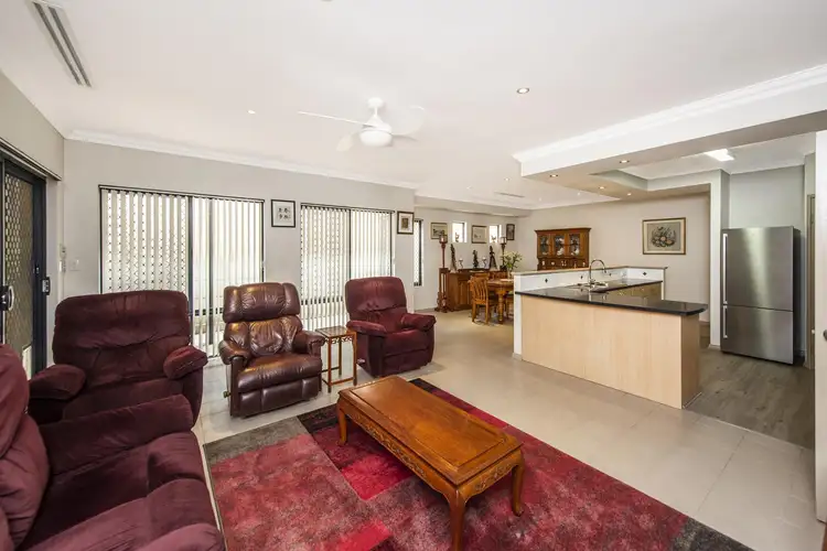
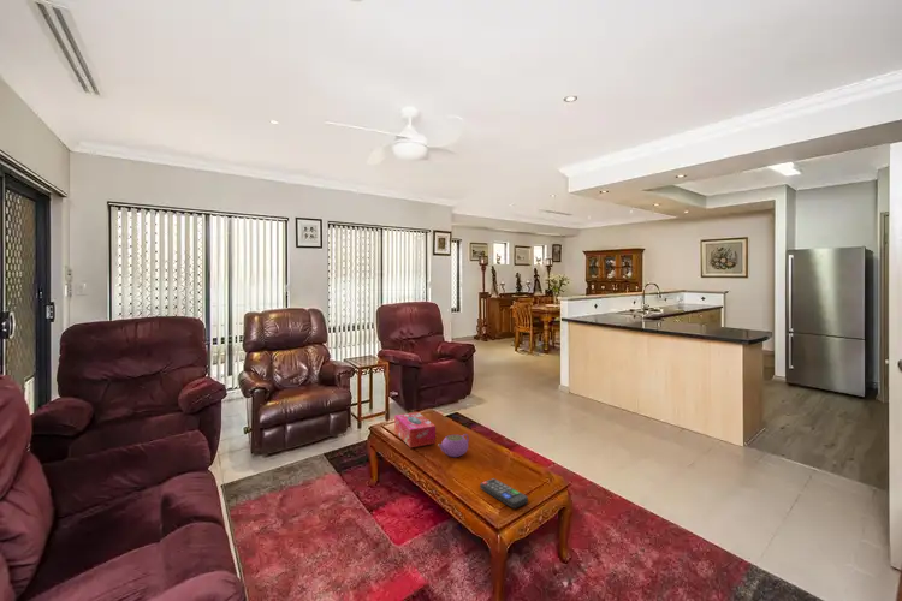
+ tissue box (414, 428)
+ remote control (503, 492)
+ teapot (453, 446)
